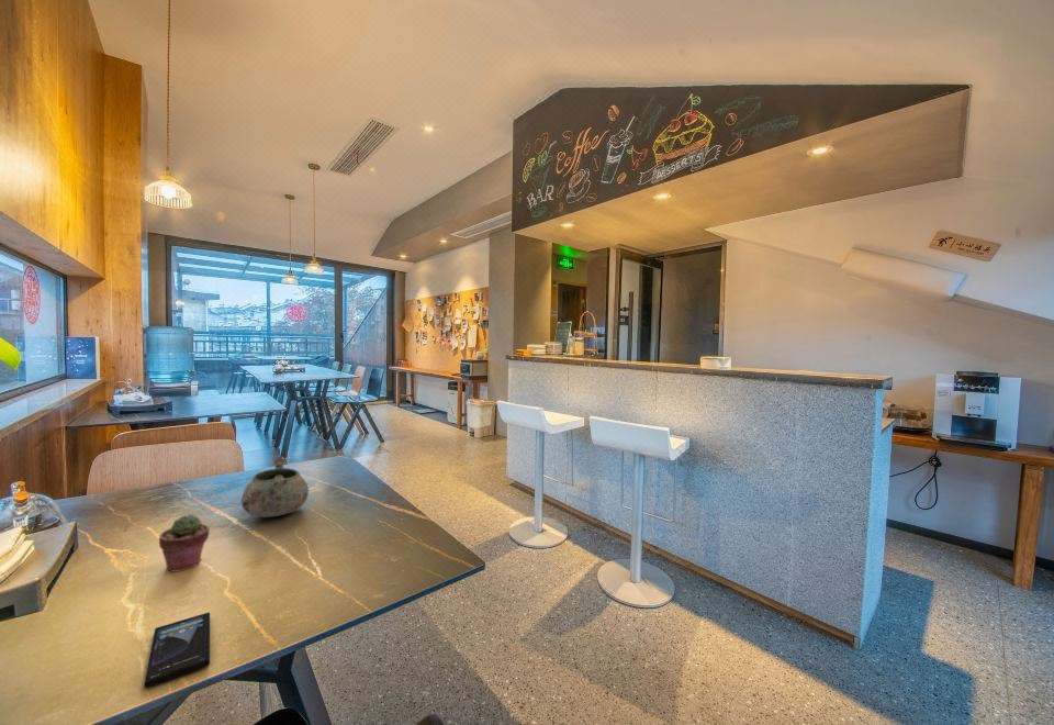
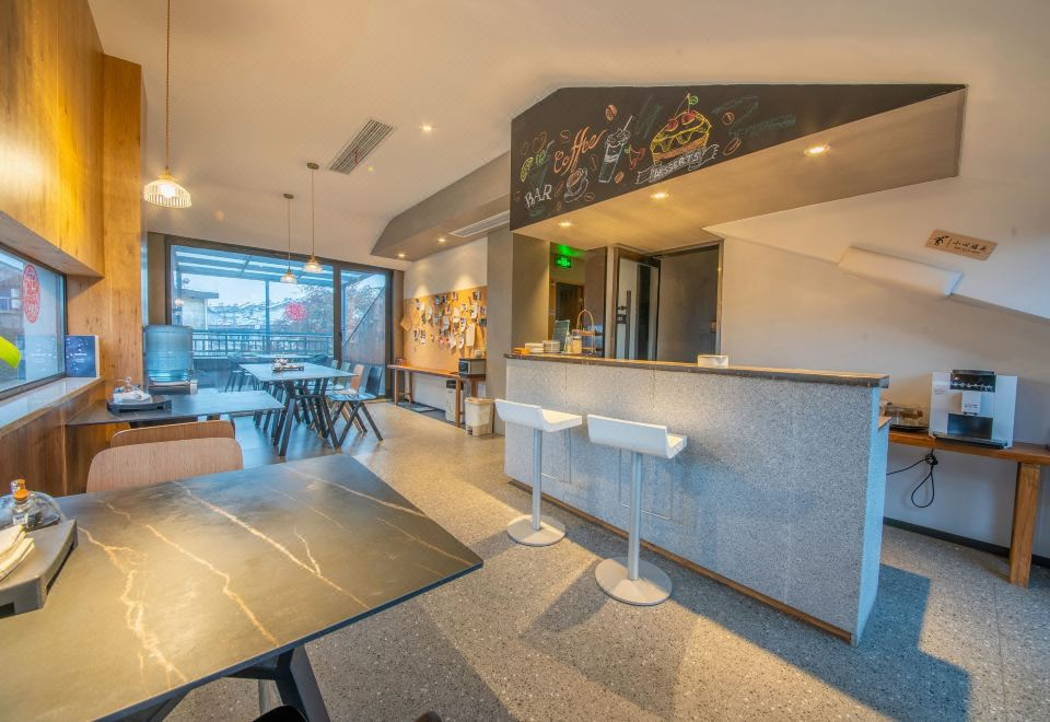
- smartphone (180, 646)
- potted succulent (184, 542)
- decorative bowl (276, 488)
